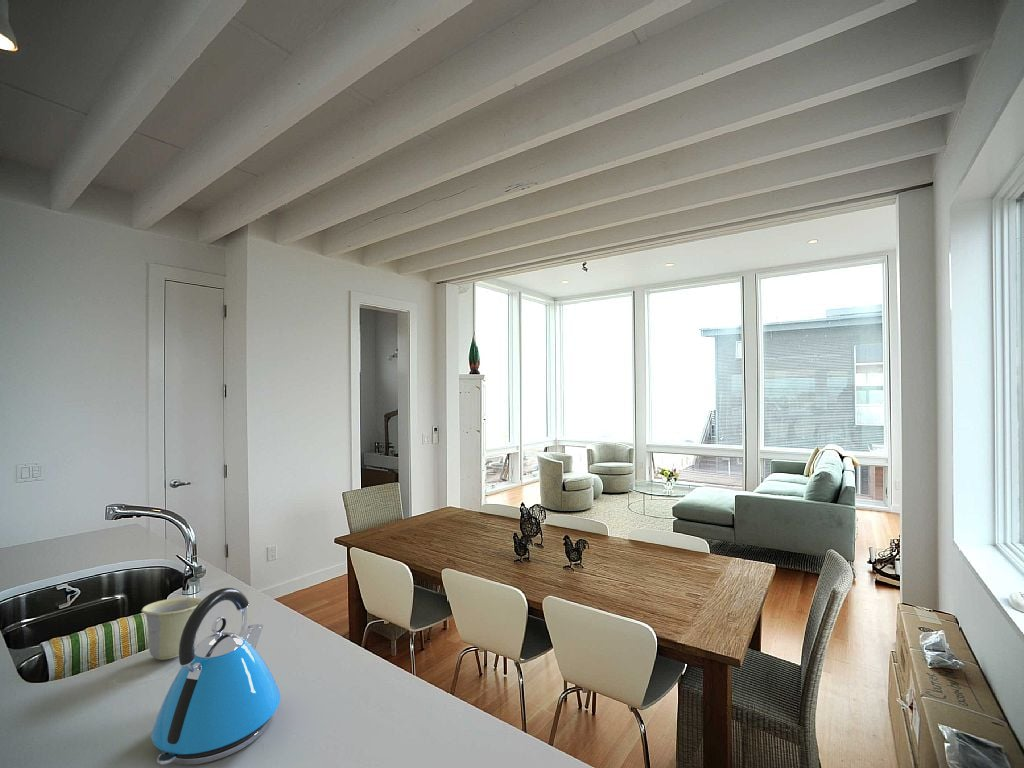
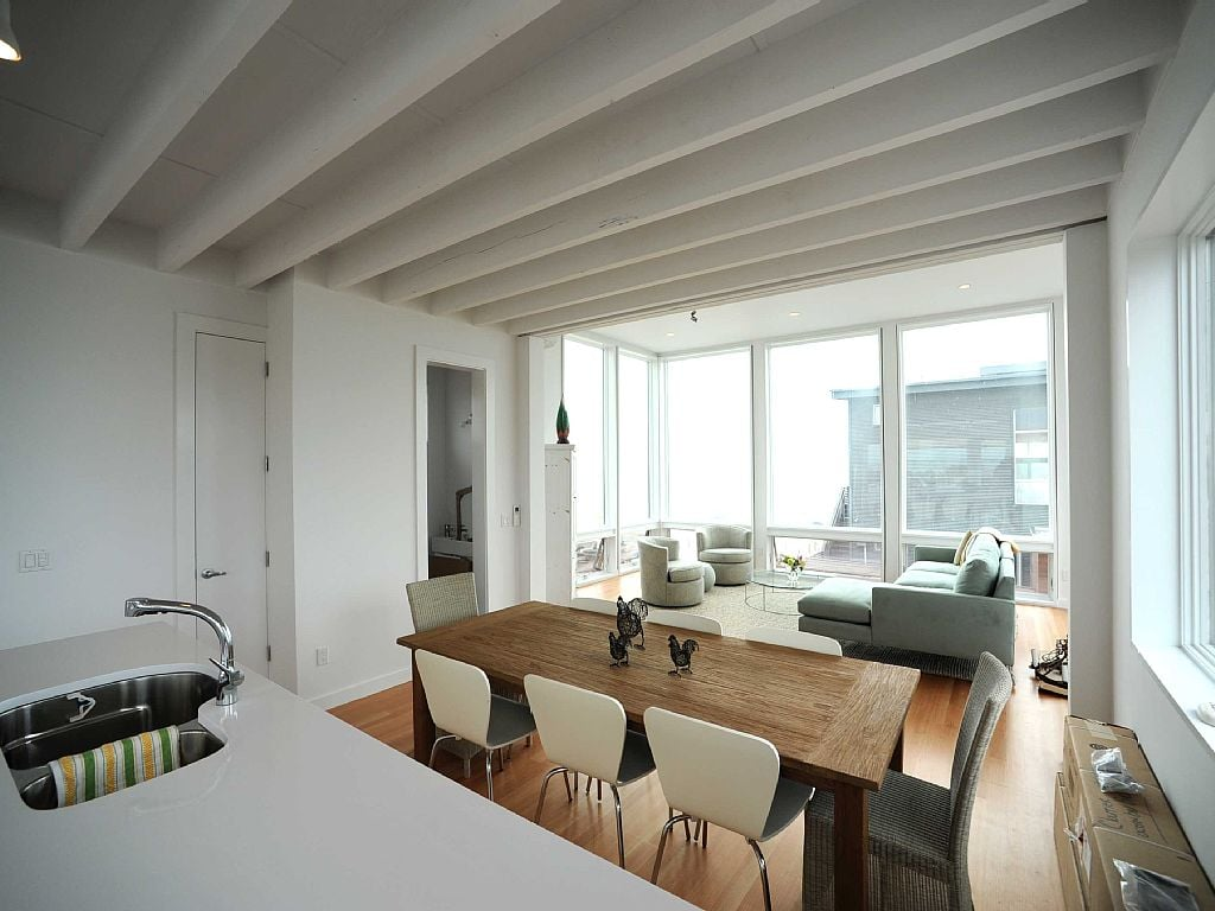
- kettle (216, 661)
- cup (173, 627)
